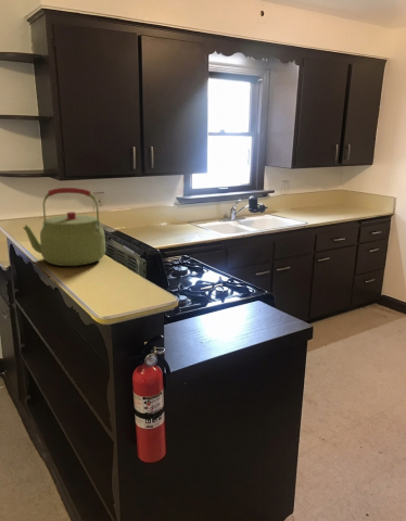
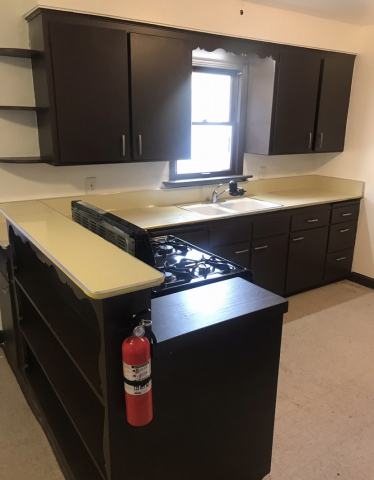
- kettle (62, 224)
